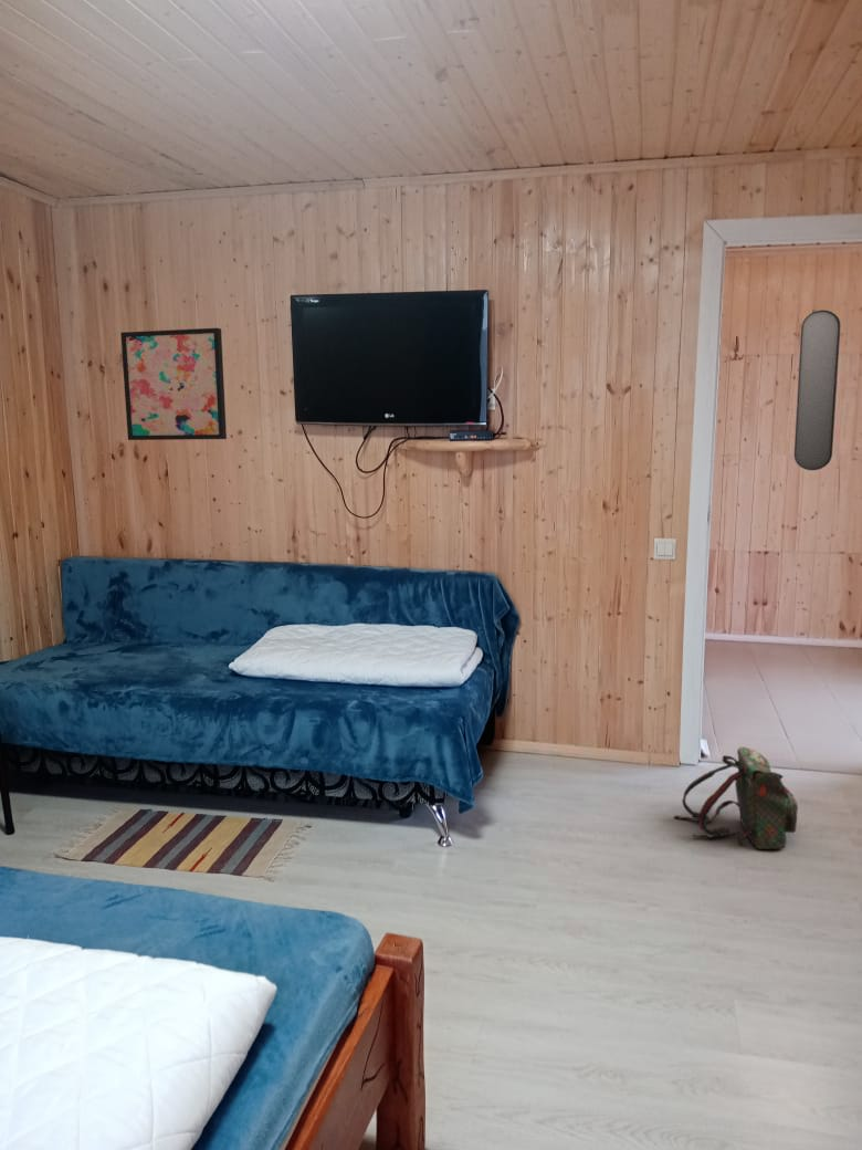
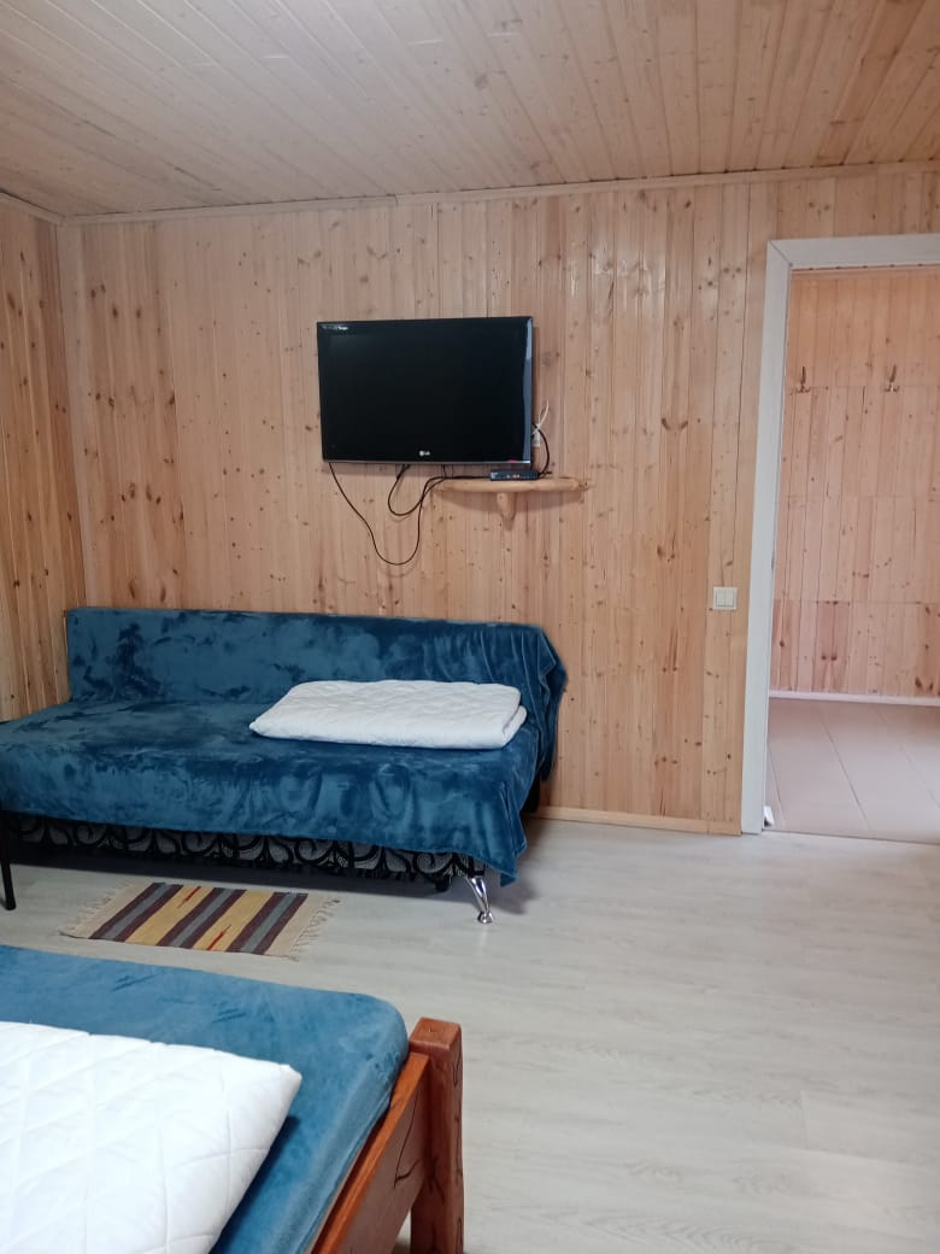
- backpack (736, 793)
- home mirror (817, 391)
- wall art (174, 385)
